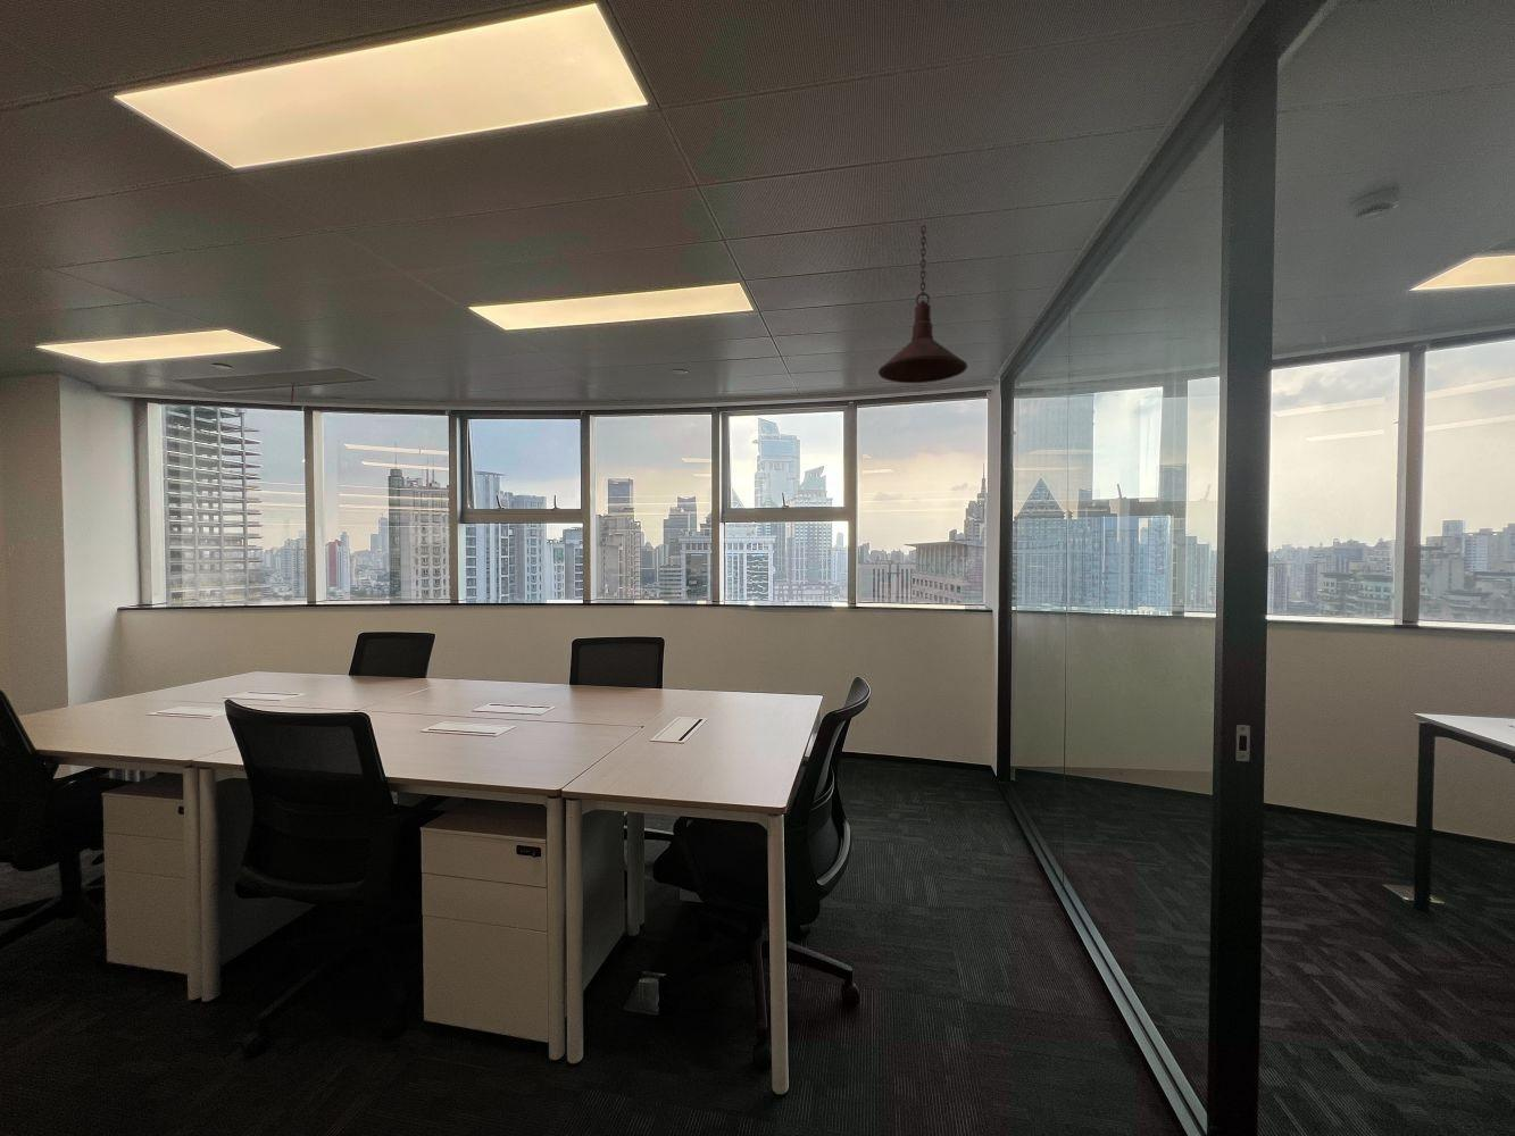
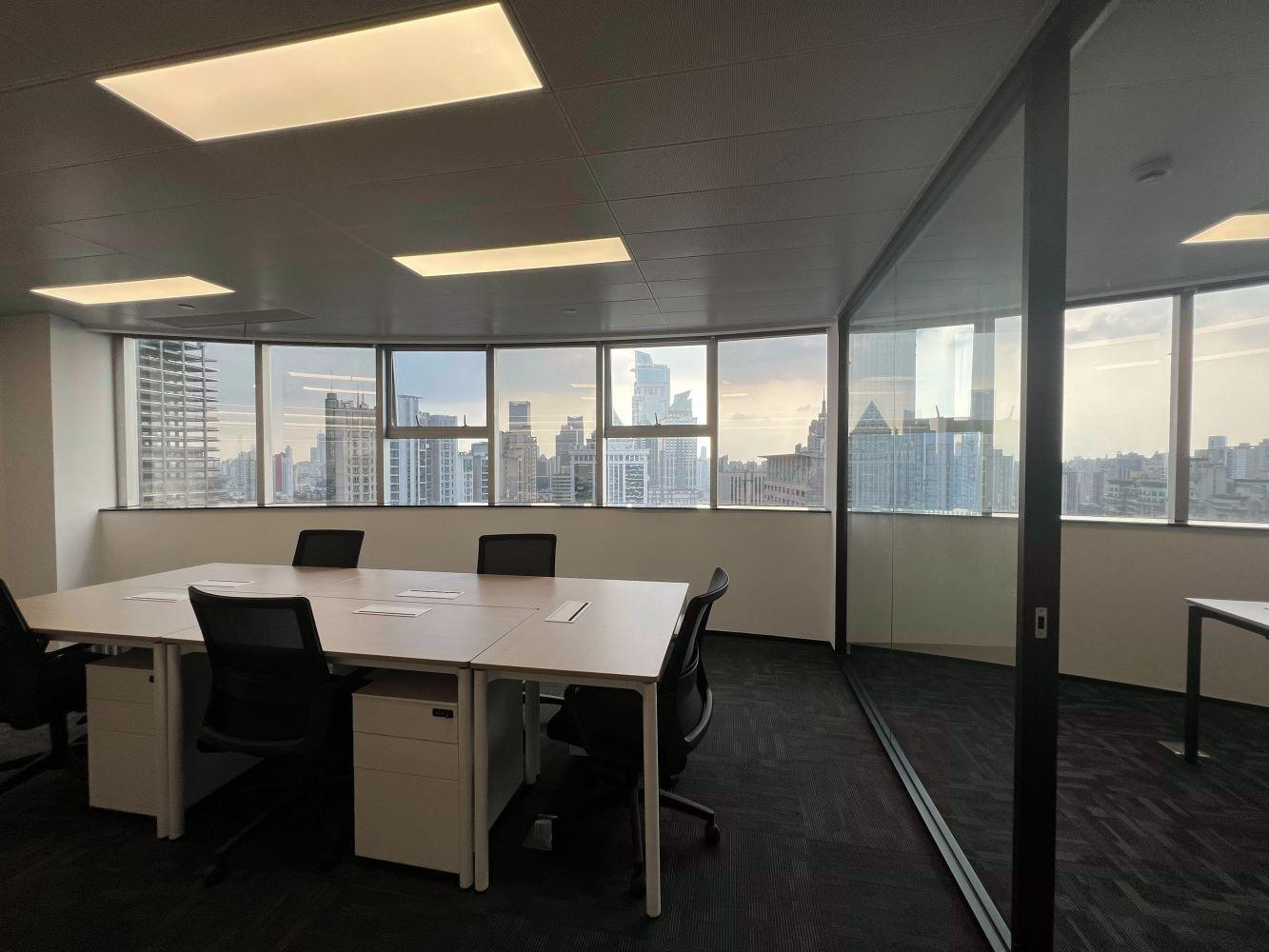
- pendant light (922, 296)
